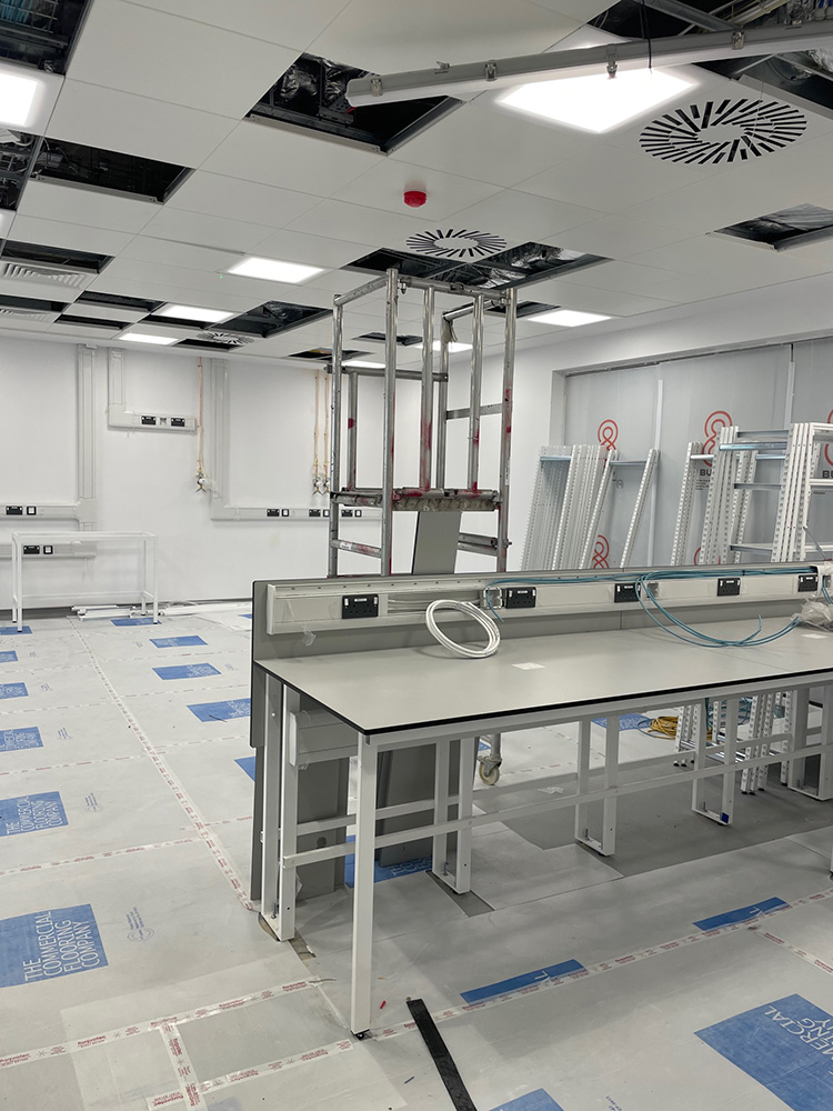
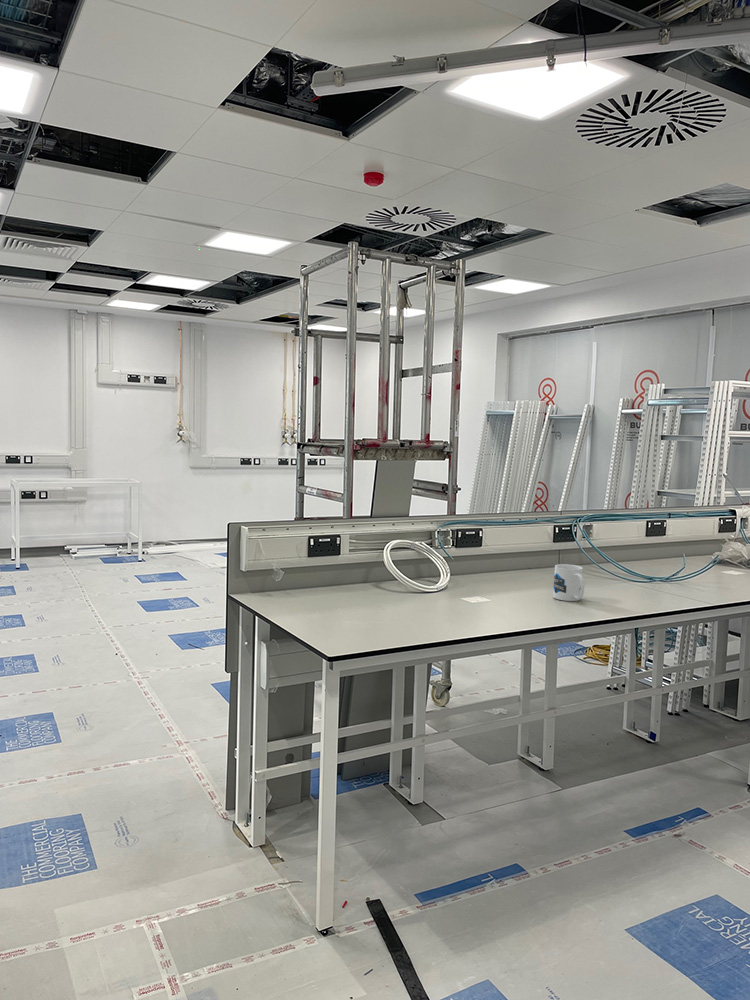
+ mug (569, 583)
